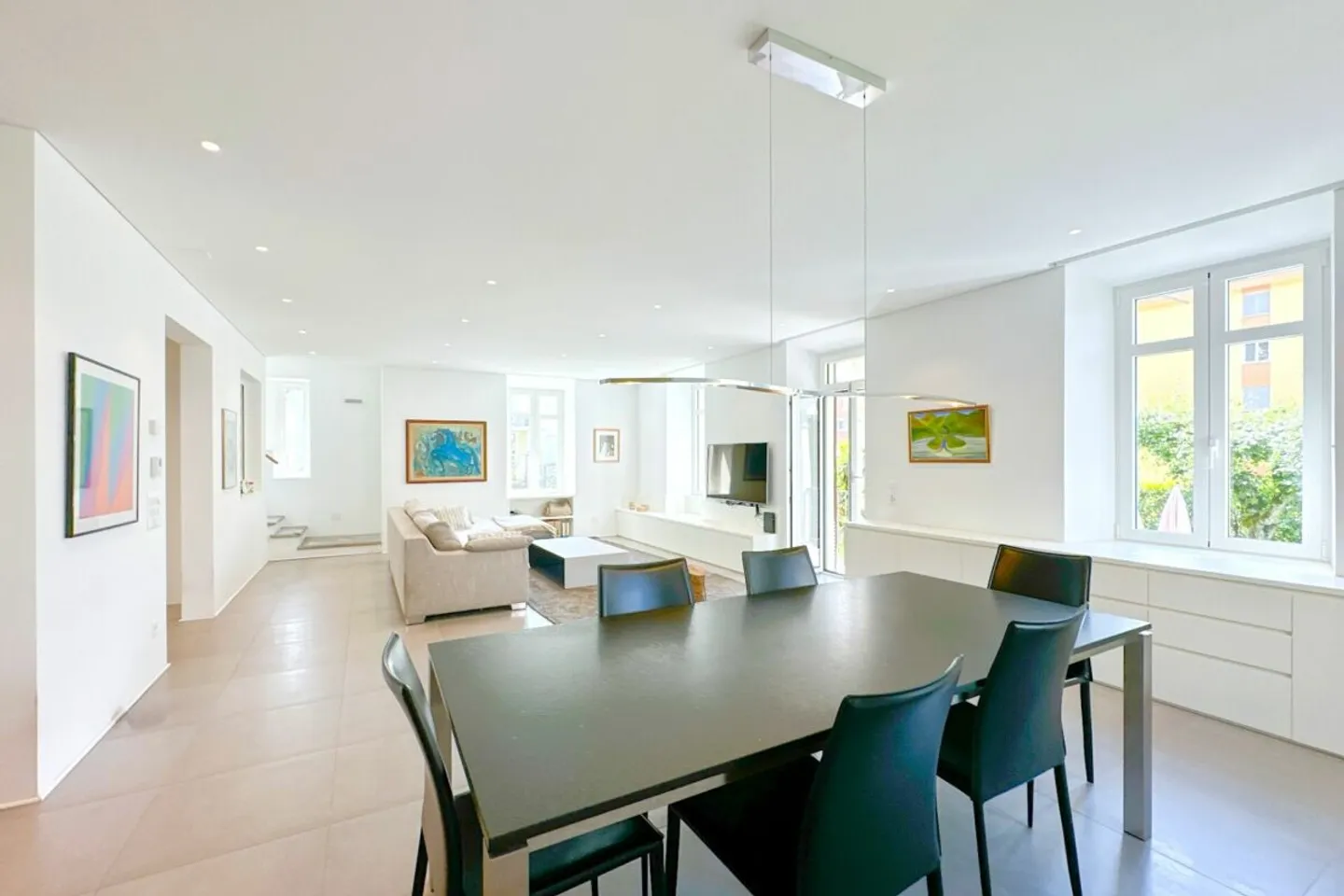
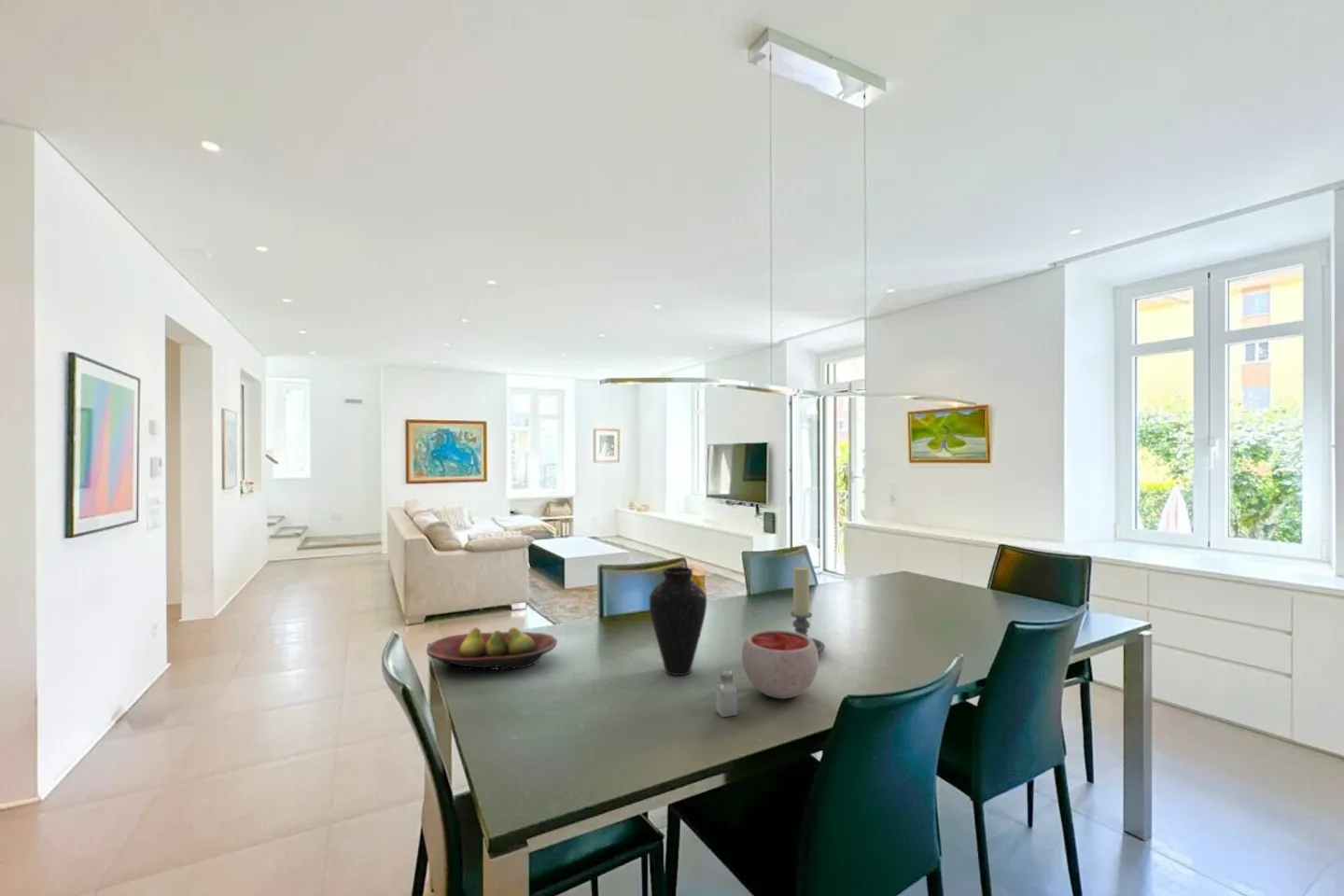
+ fruit bowl (493, 645)
+ saltshaker (726, 693)
+ bowl (779, 665)
+ candle holder (798, 607)
+ vase (678, 620)
